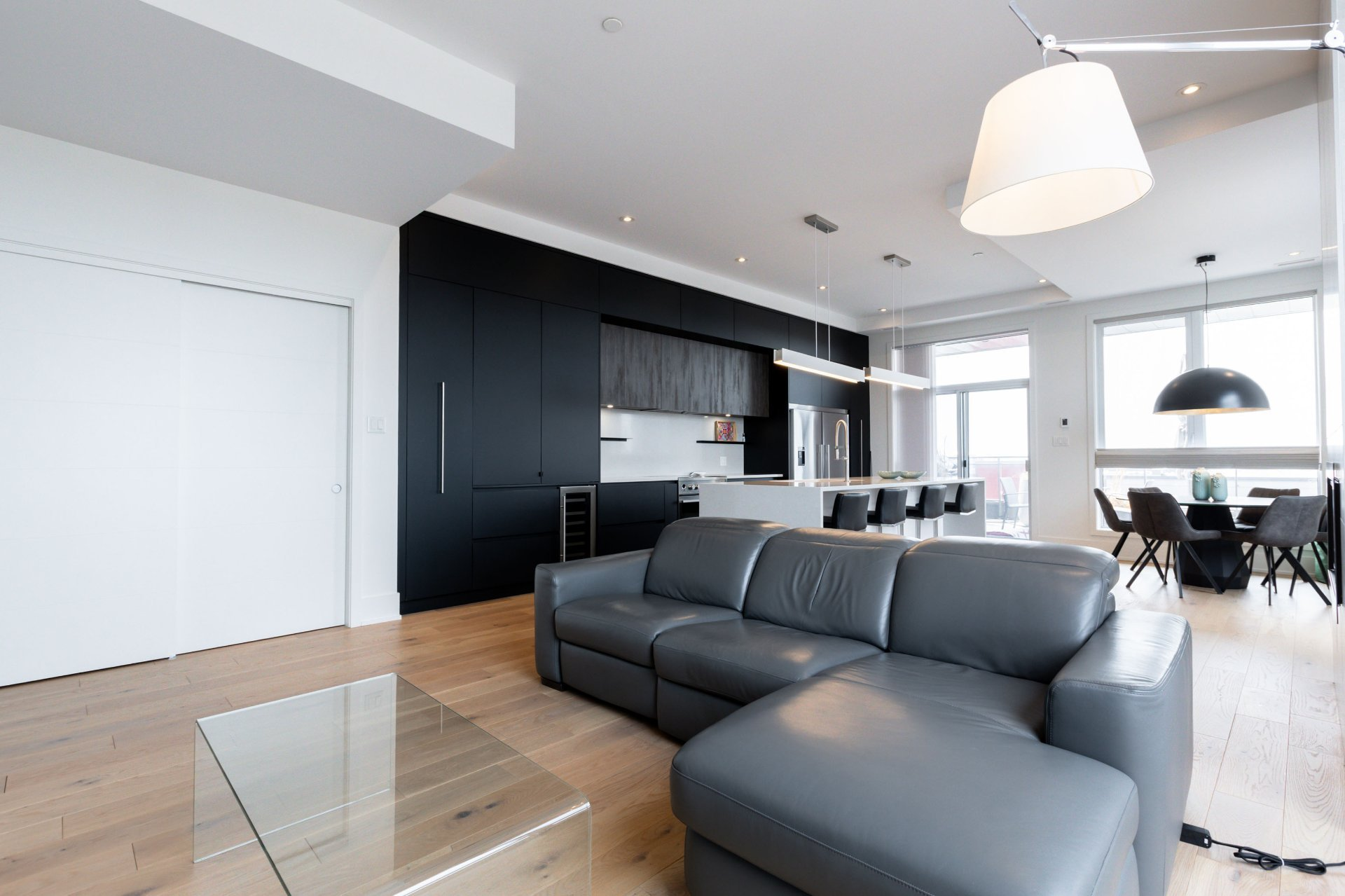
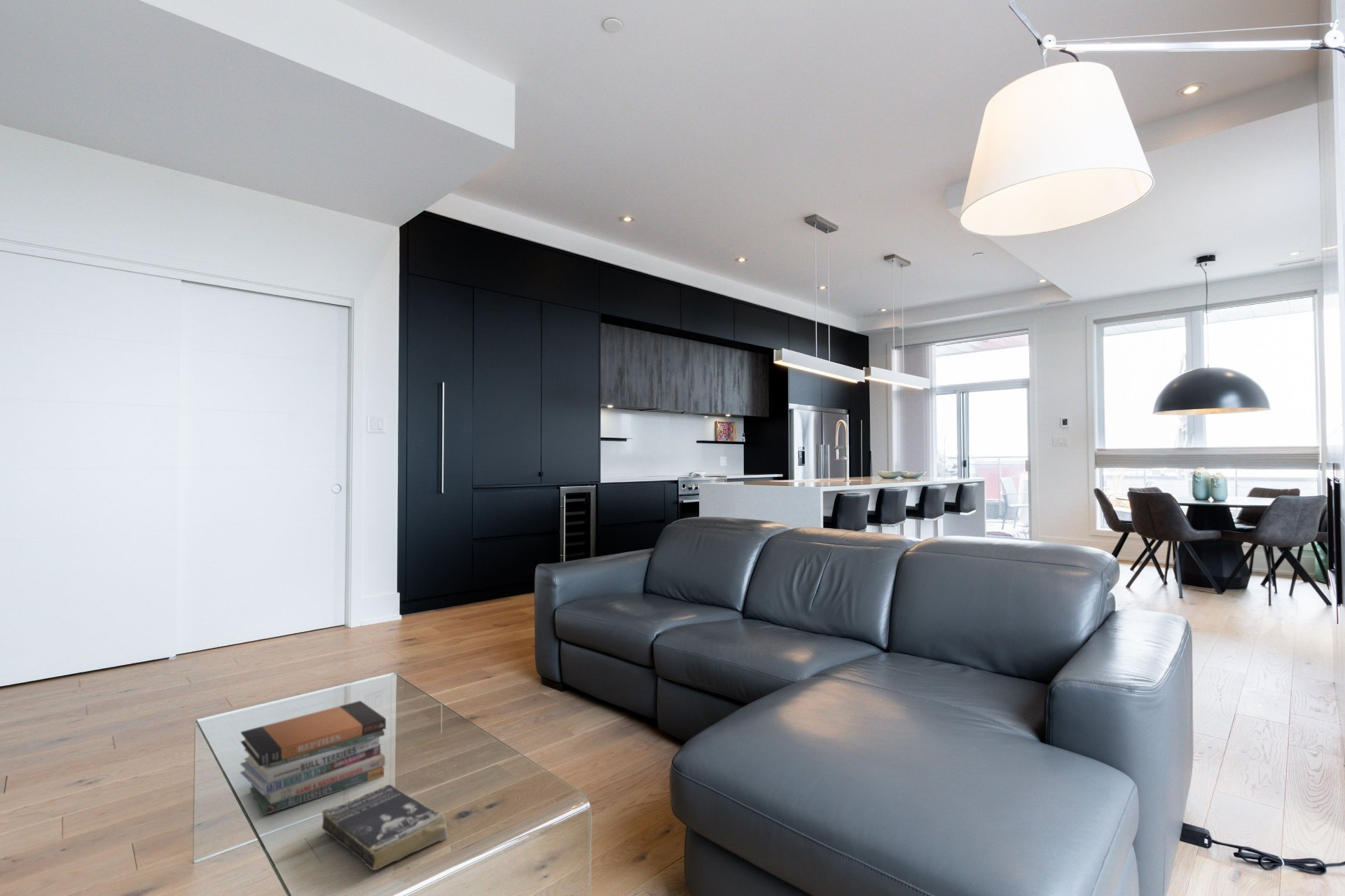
+ book stack (315, 754)
+ book (385, 822)
